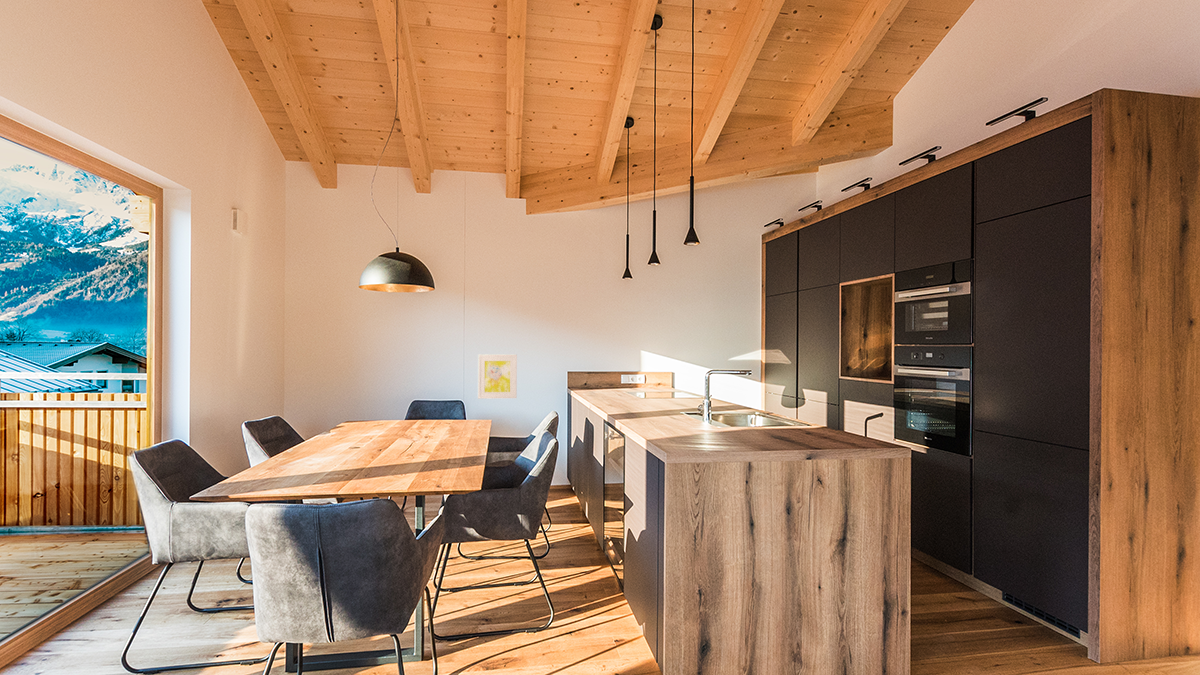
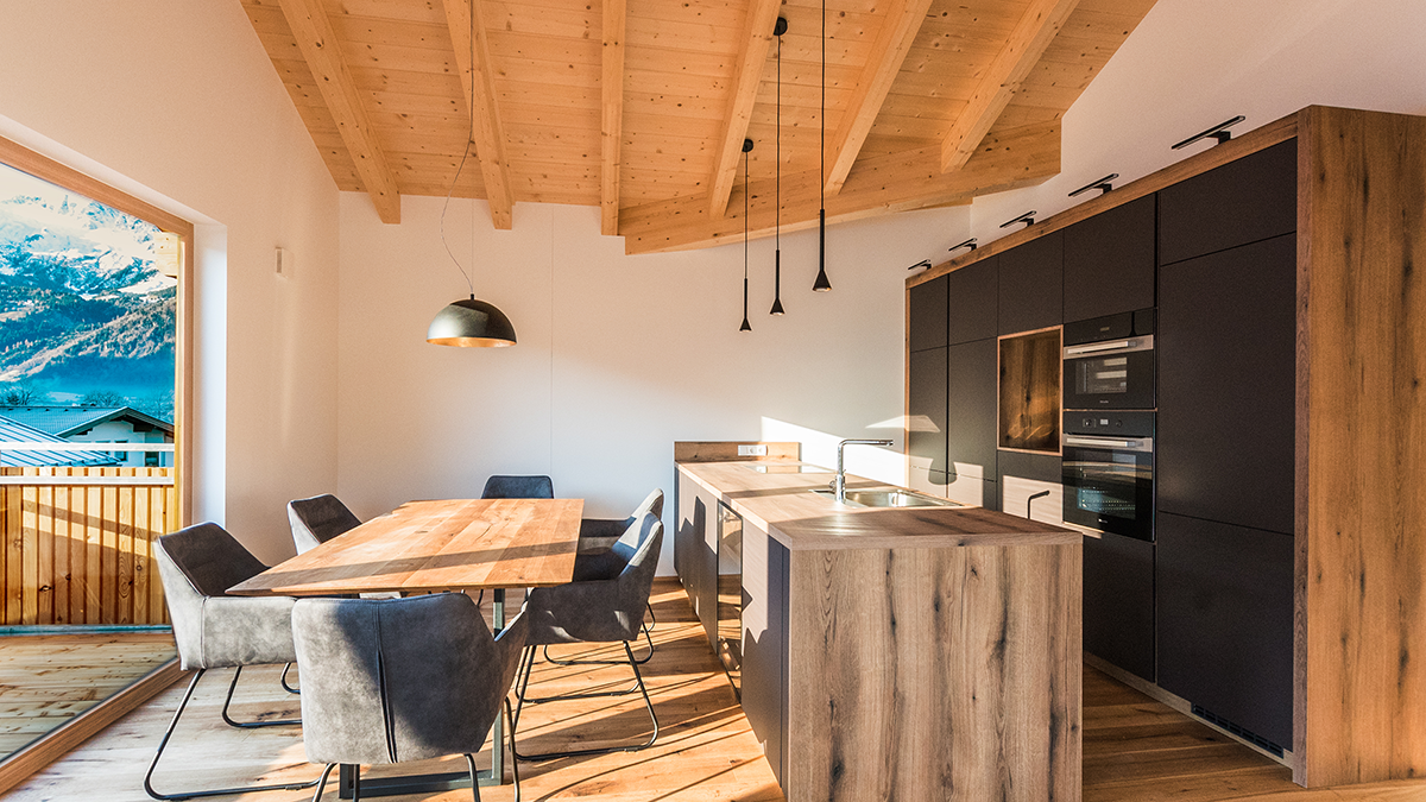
- wall art (497, 376)
